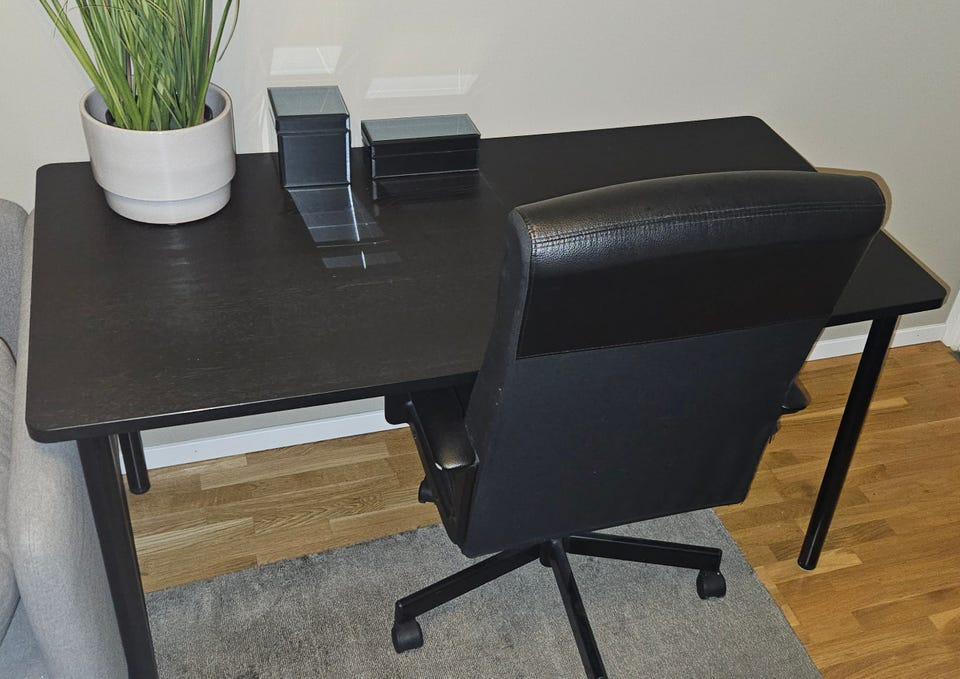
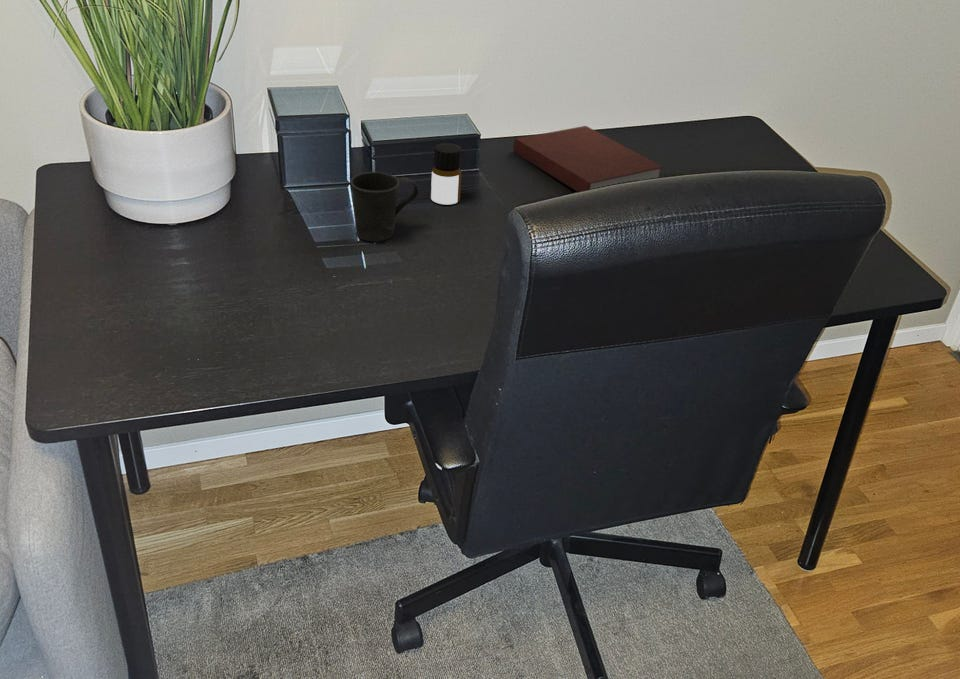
+ notebook (586, 159)
+ mug (384, 206)
+ bottle (446, 173)
